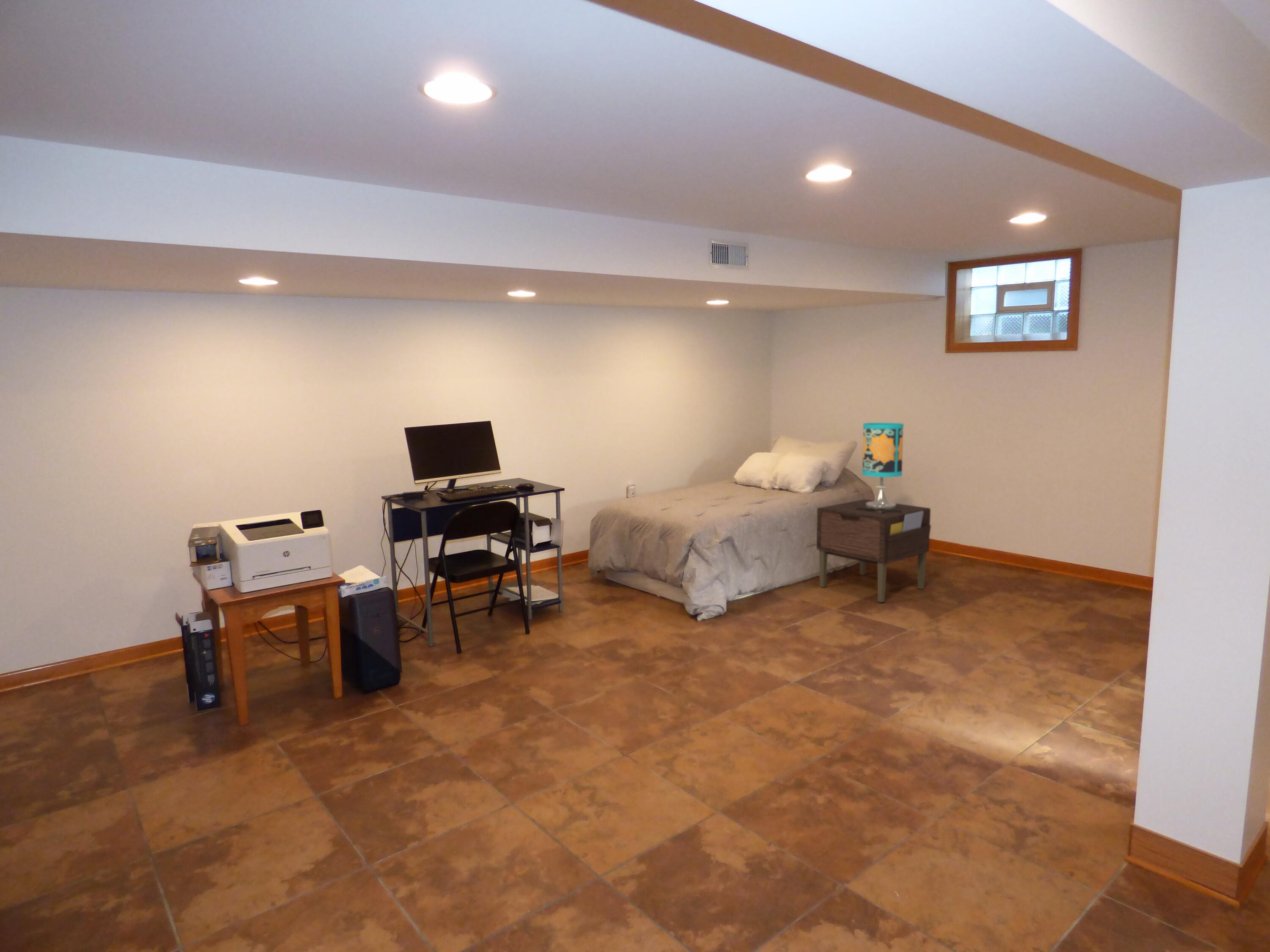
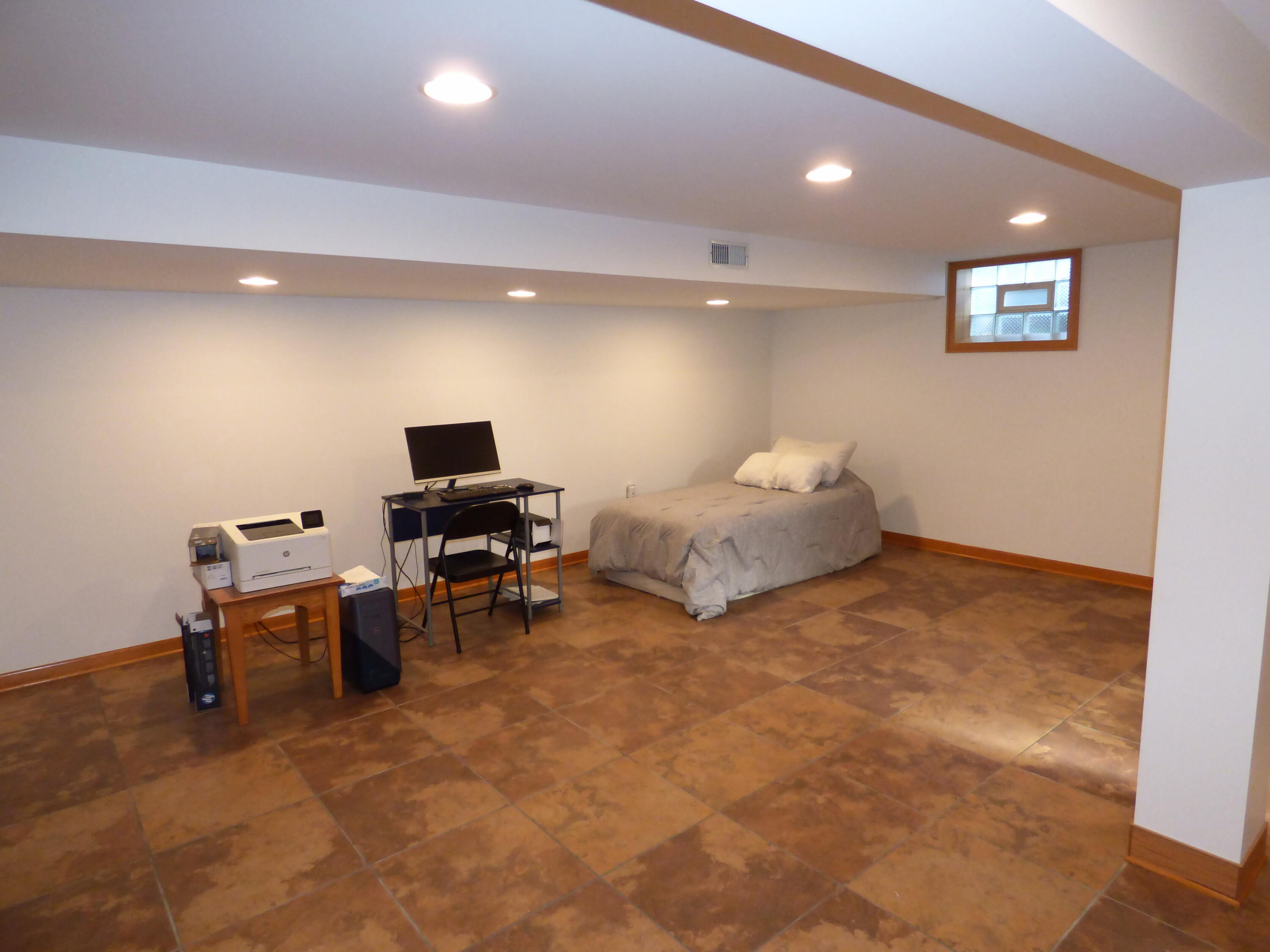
- nightstand (875, 548)
- table lamp (883, 466)
